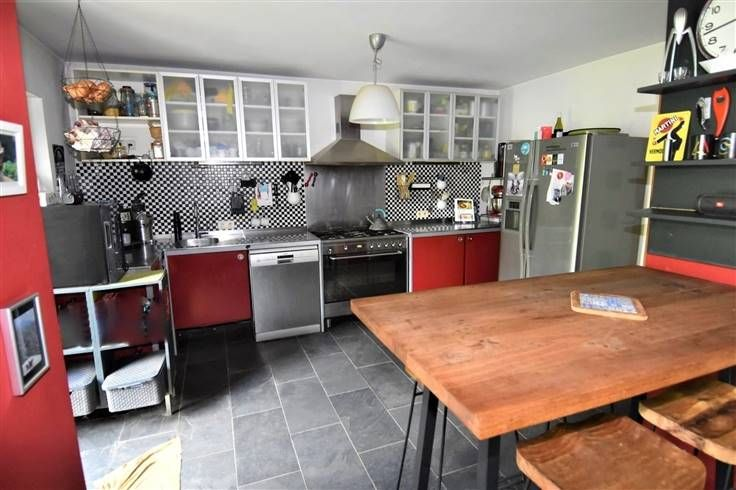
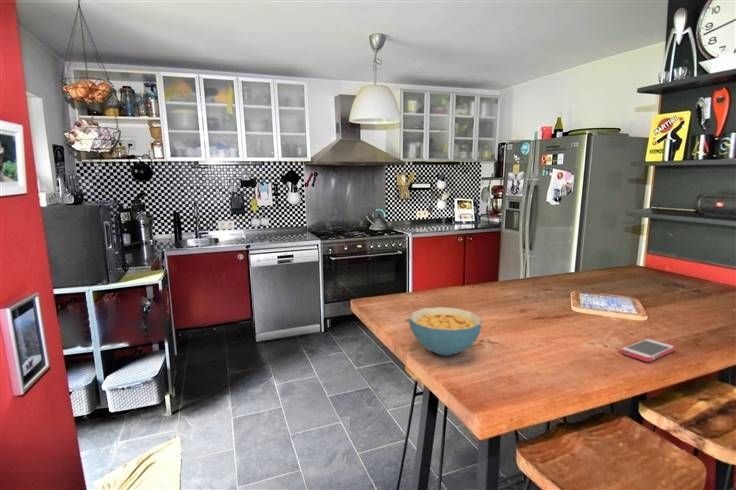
+ cereal bowl (444, 334)
+ smartphone (647, 349)
